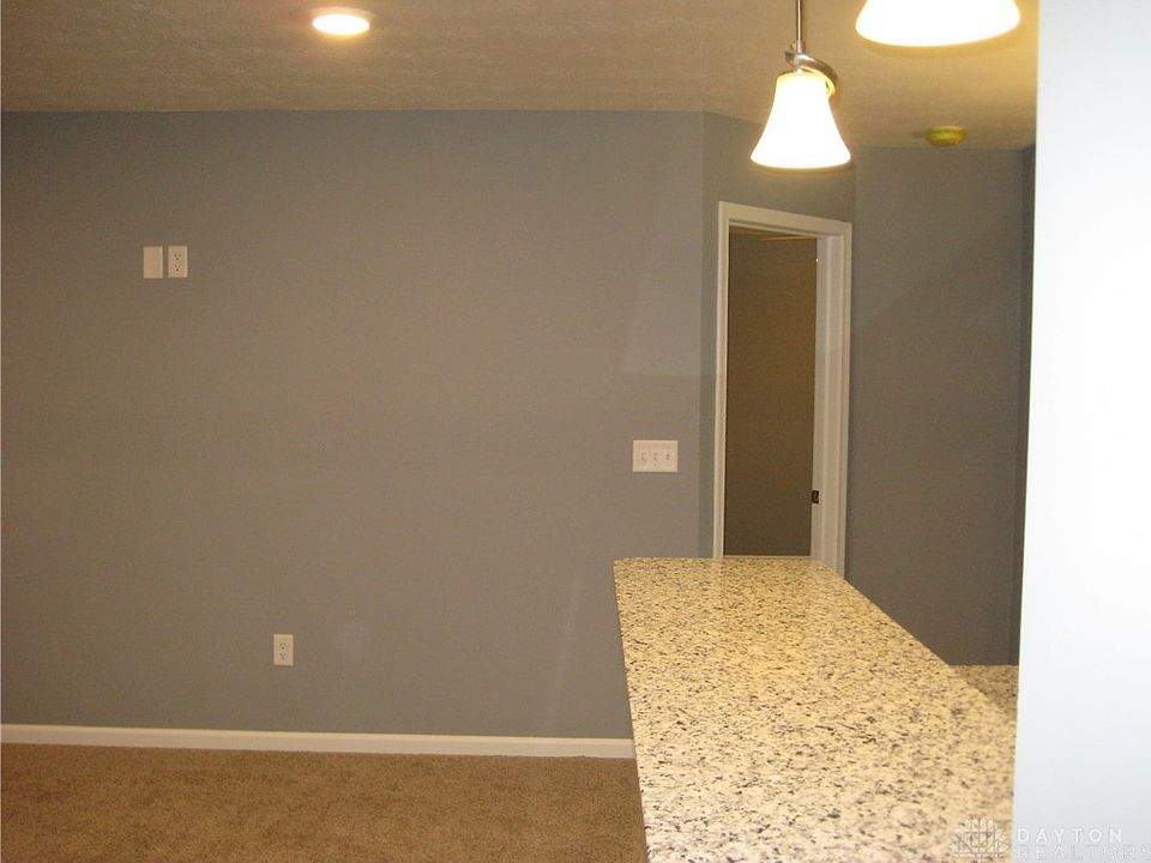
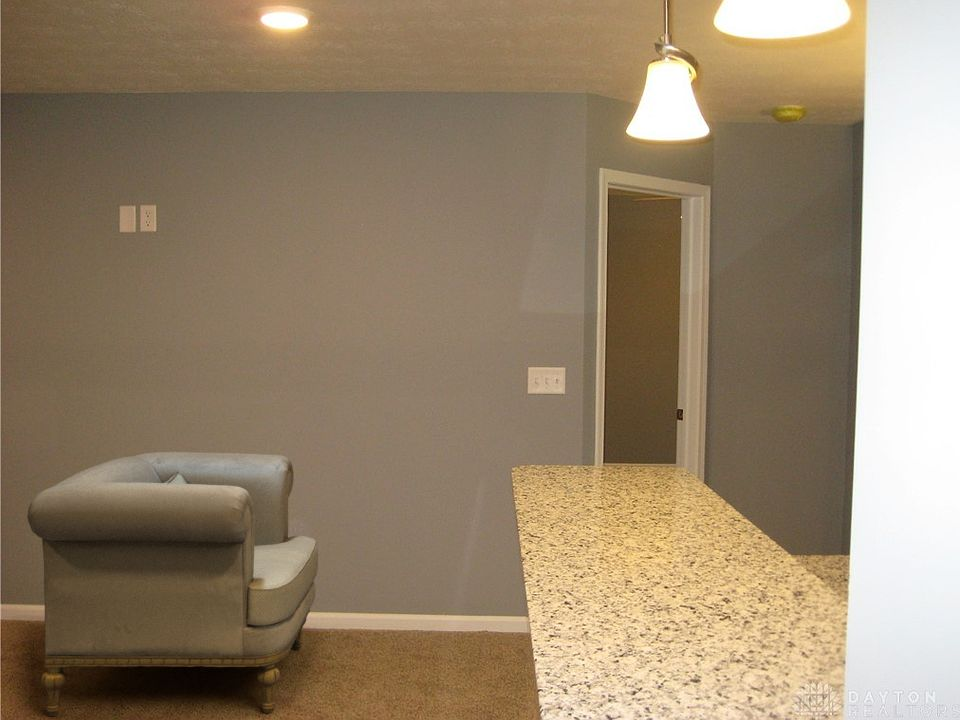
+ armchair (195, 571)
